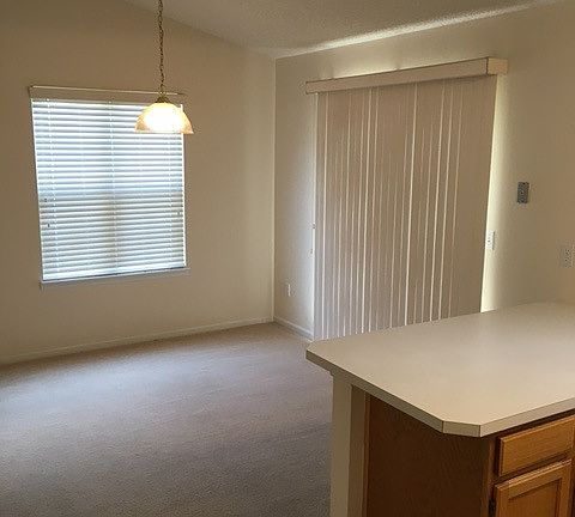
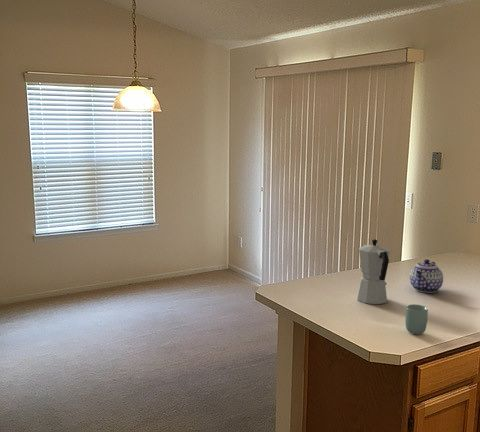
+ teapot (426, 274)
+ moka pot (374, 270)
+ cup (416, 320)
